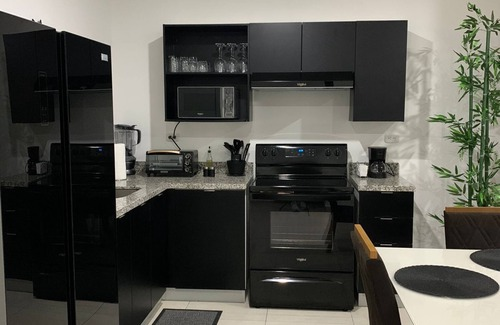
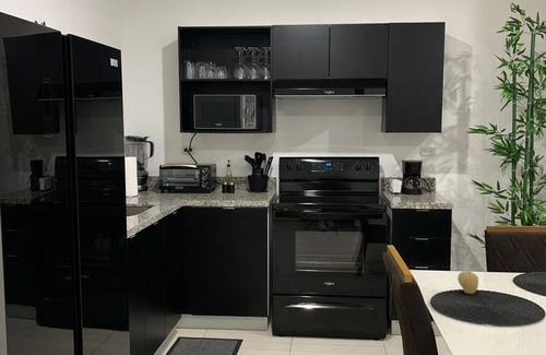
+ fruit (467, 280)
